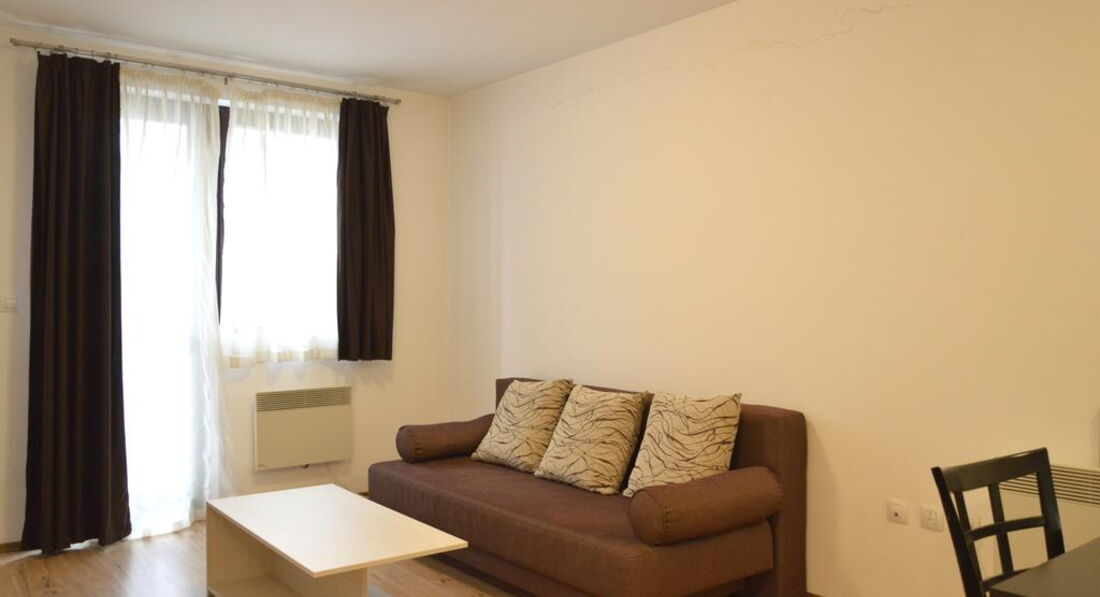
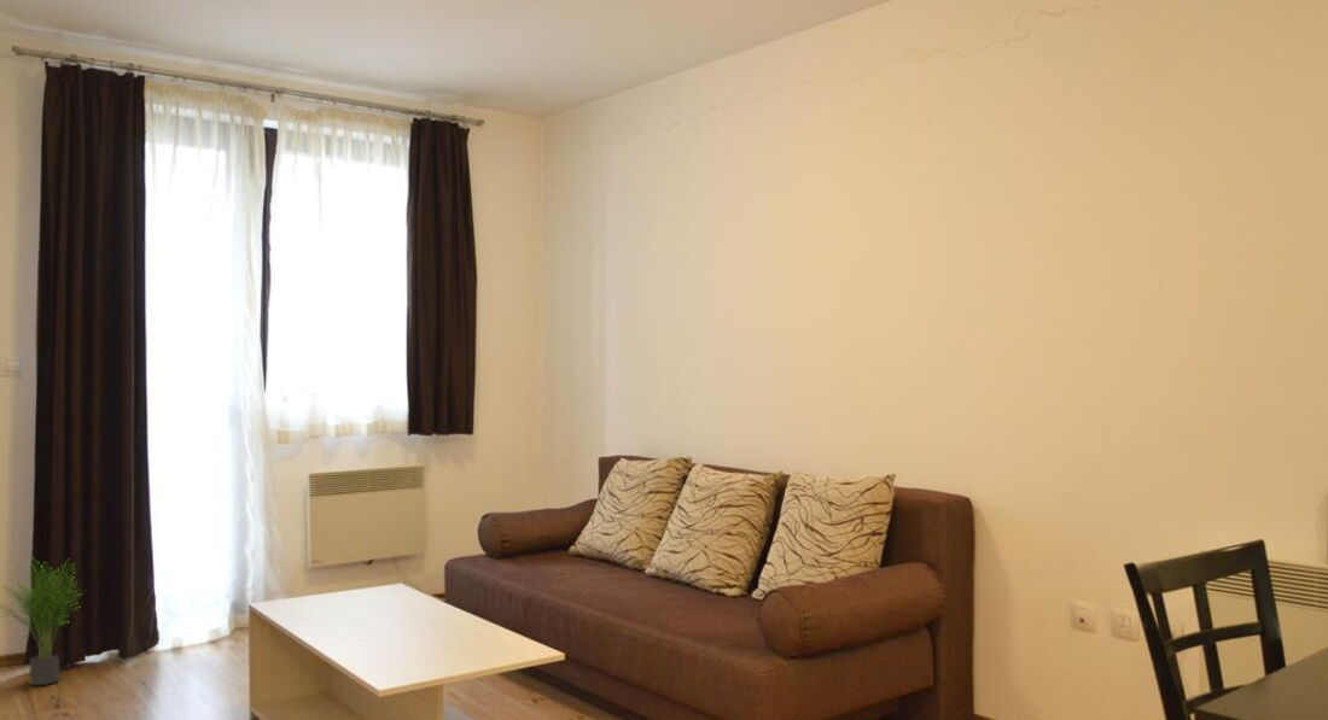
+ potted plant (36, 619)
